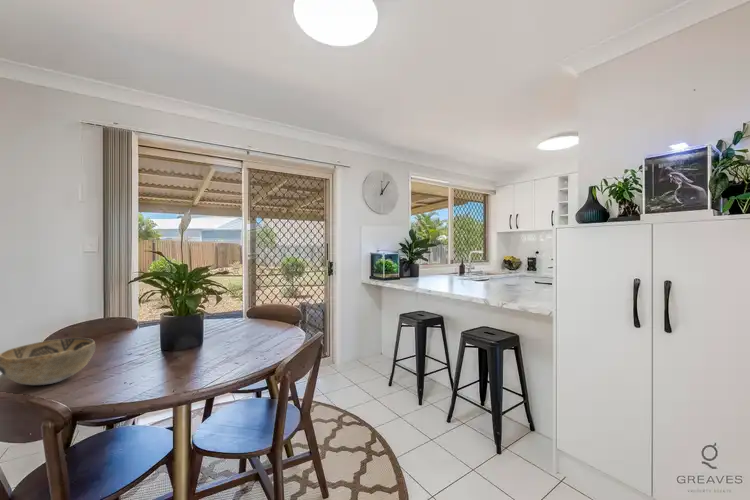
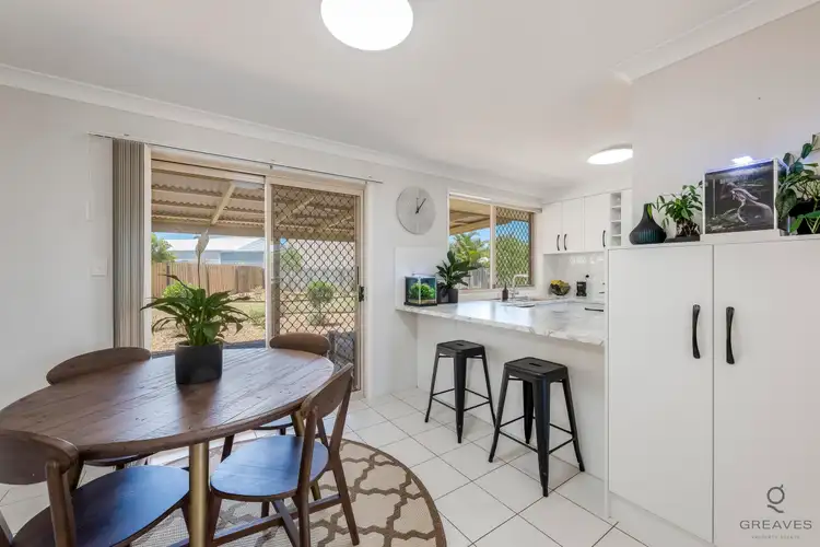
- decorative bowl (49, 363)
